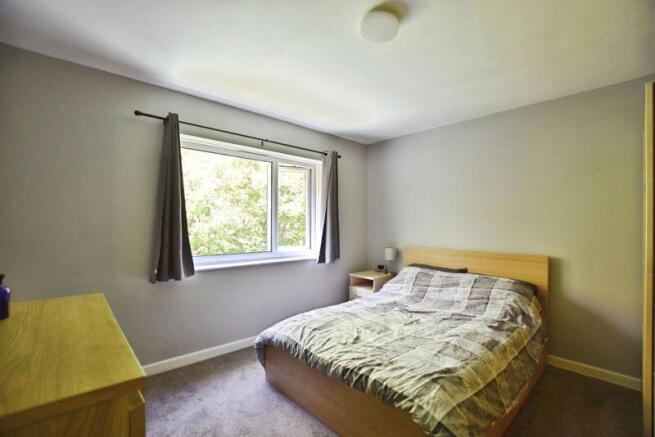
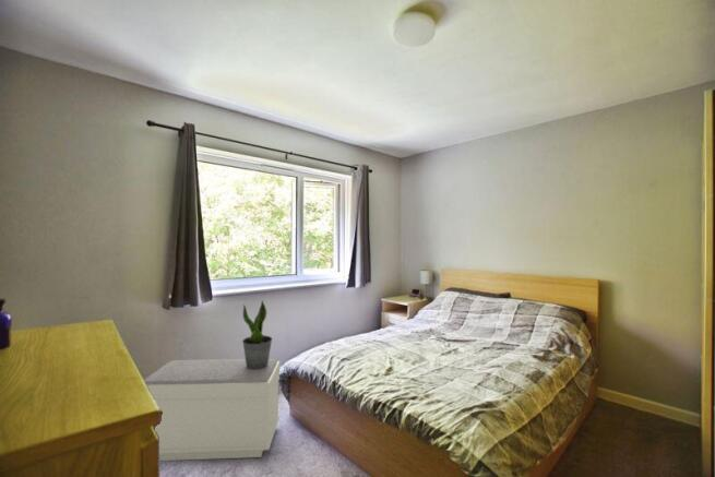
+ potted plant (258, 333)
+ bench (214, 404)
